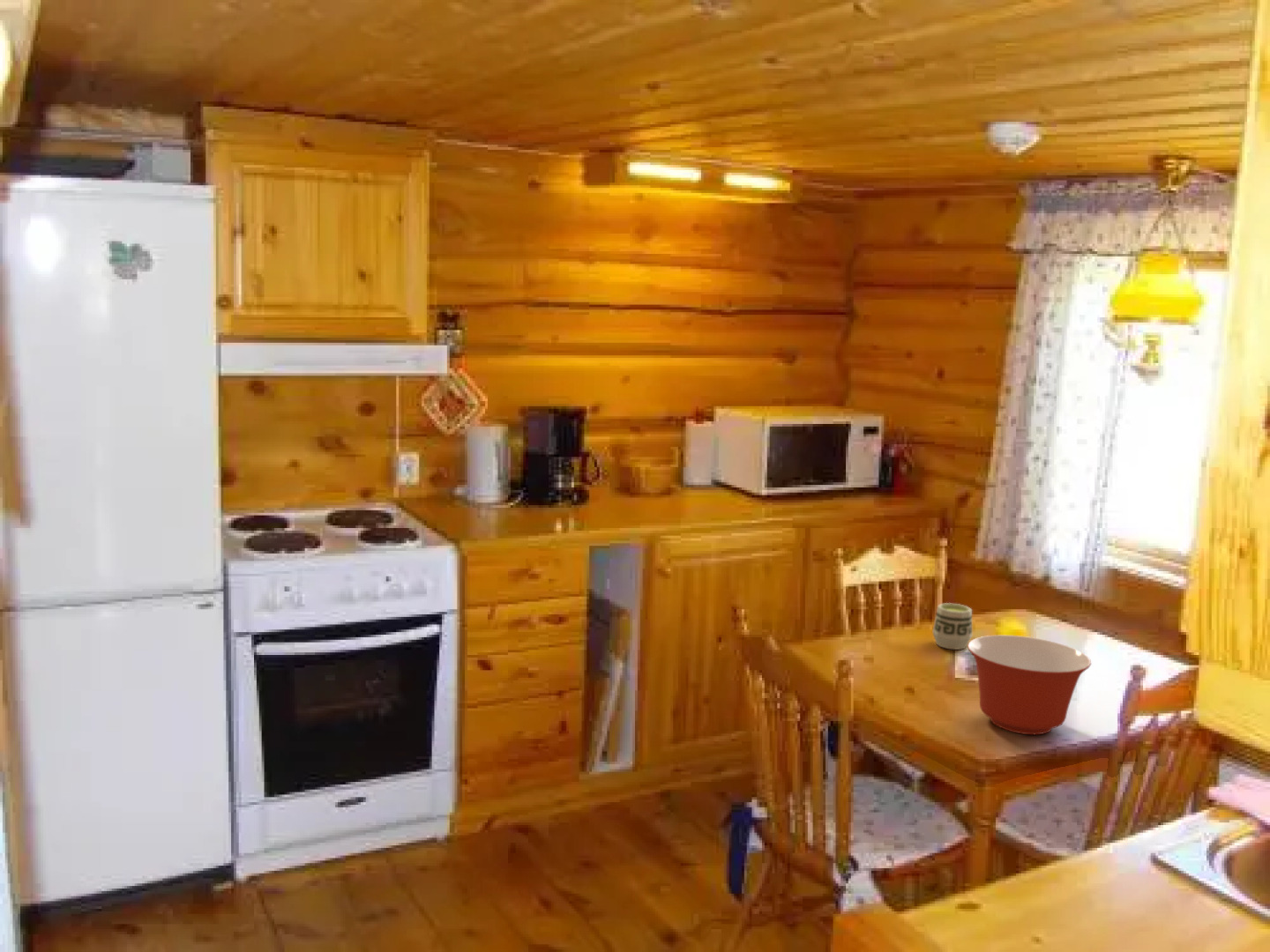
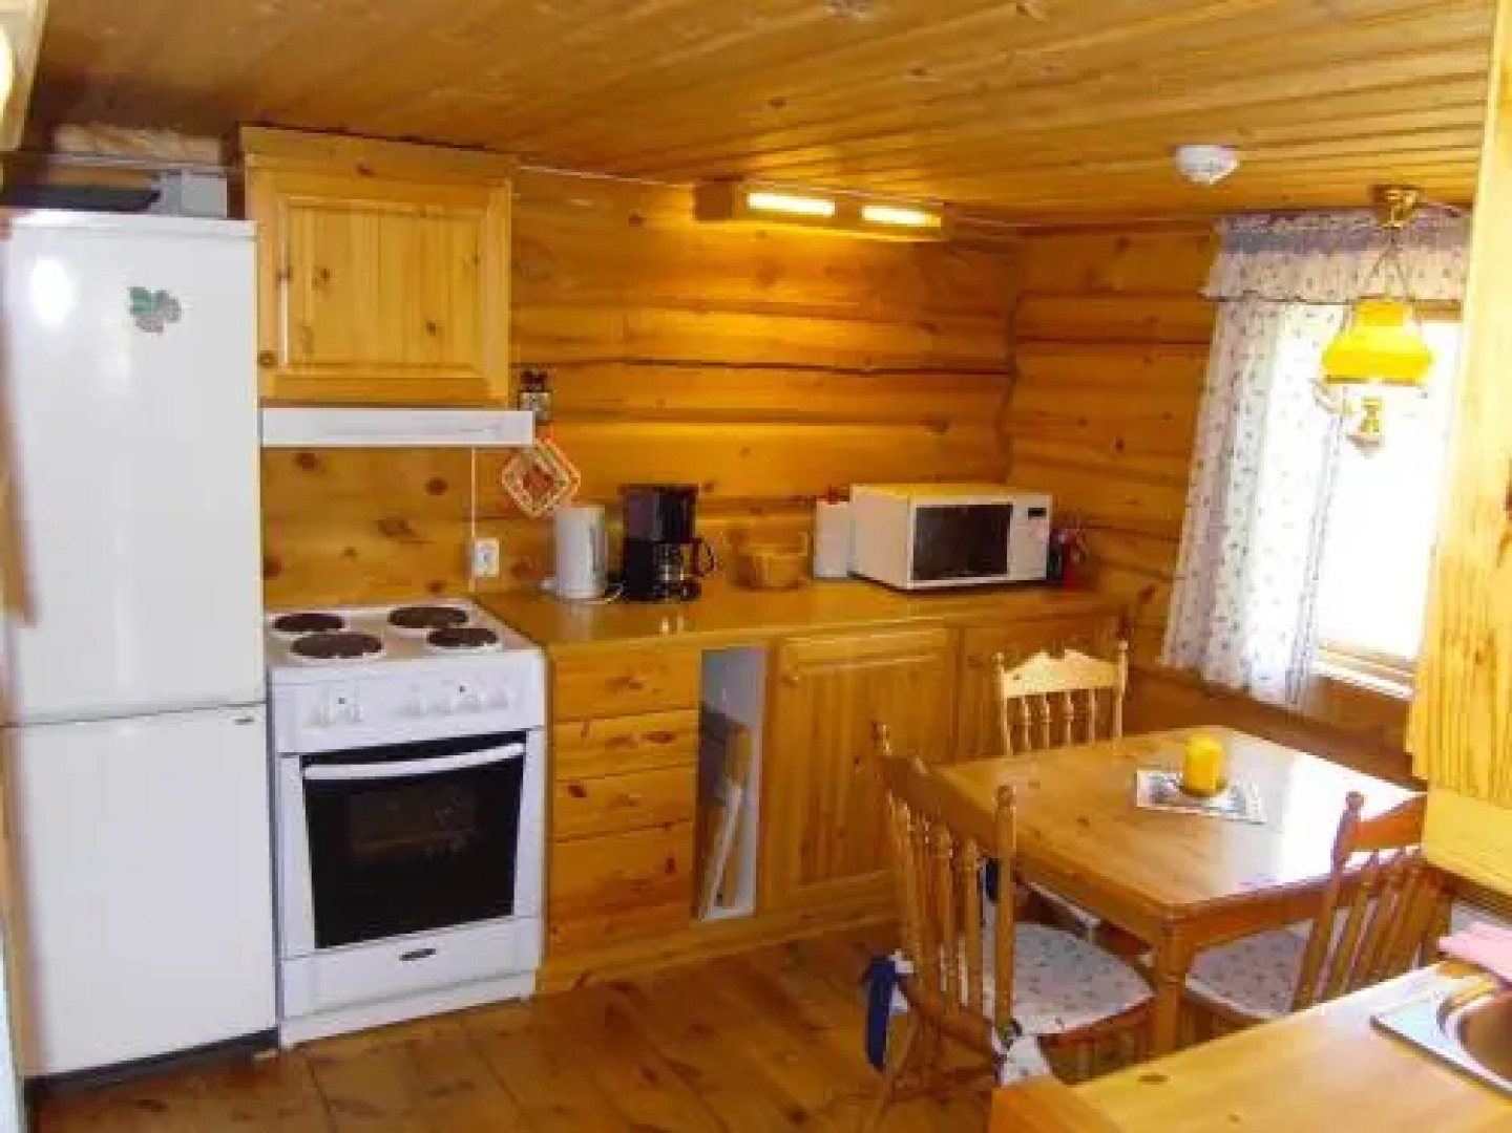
- mixing bowl (1024, 688)
- cup (952, 626)
